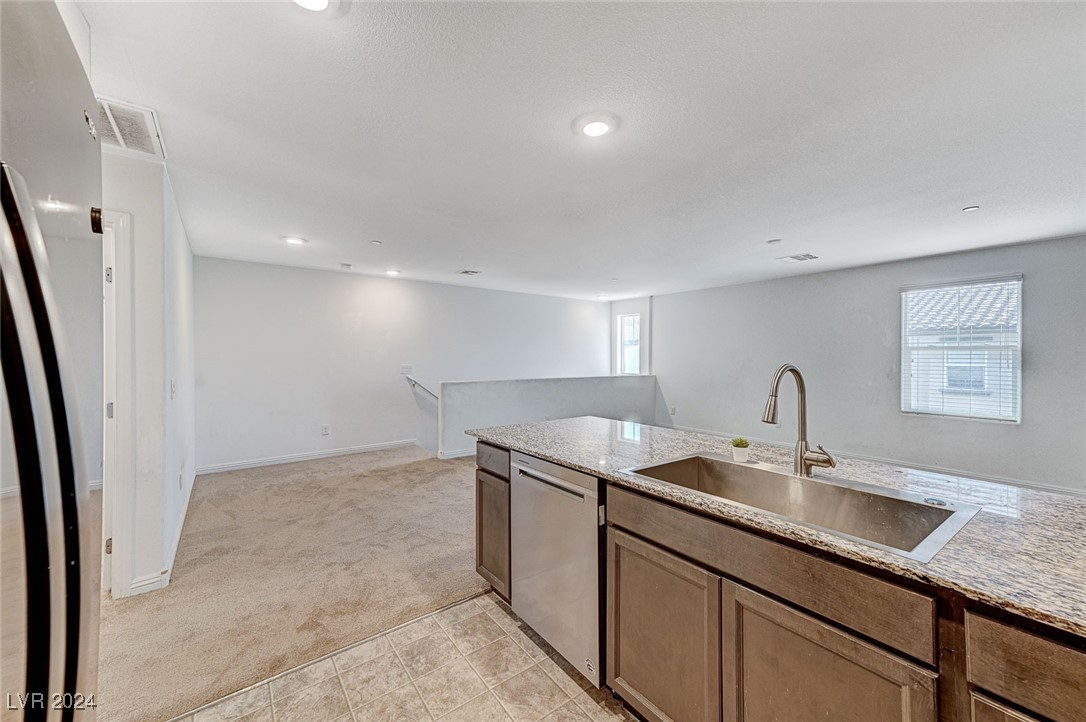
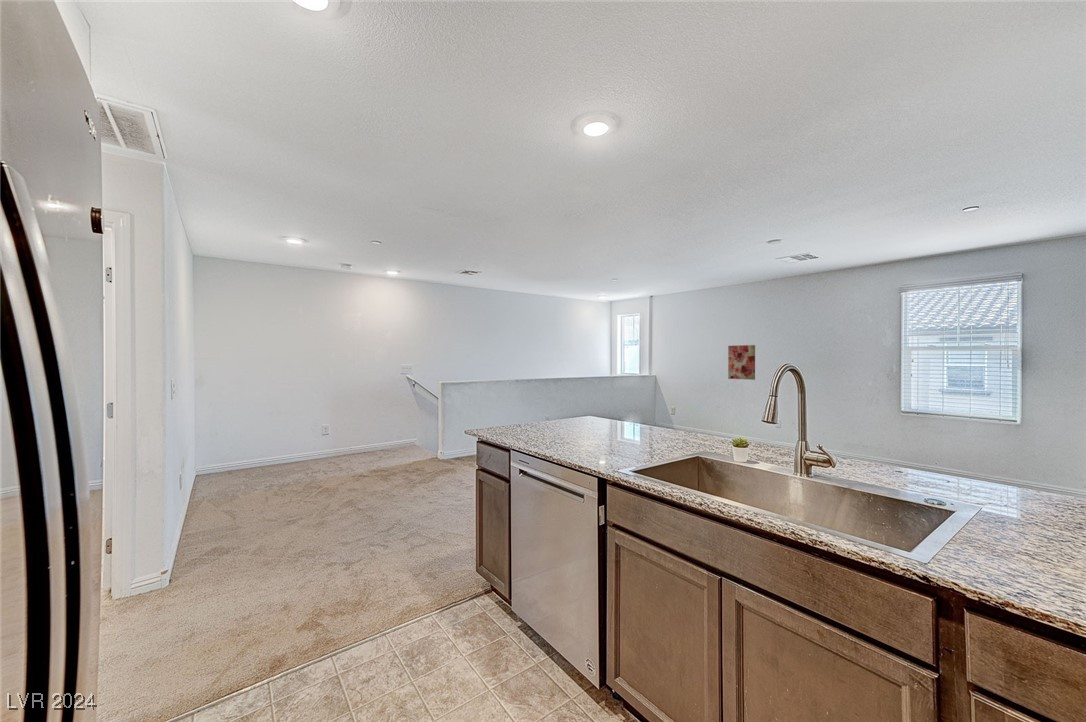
+ wall art (741, 362)
